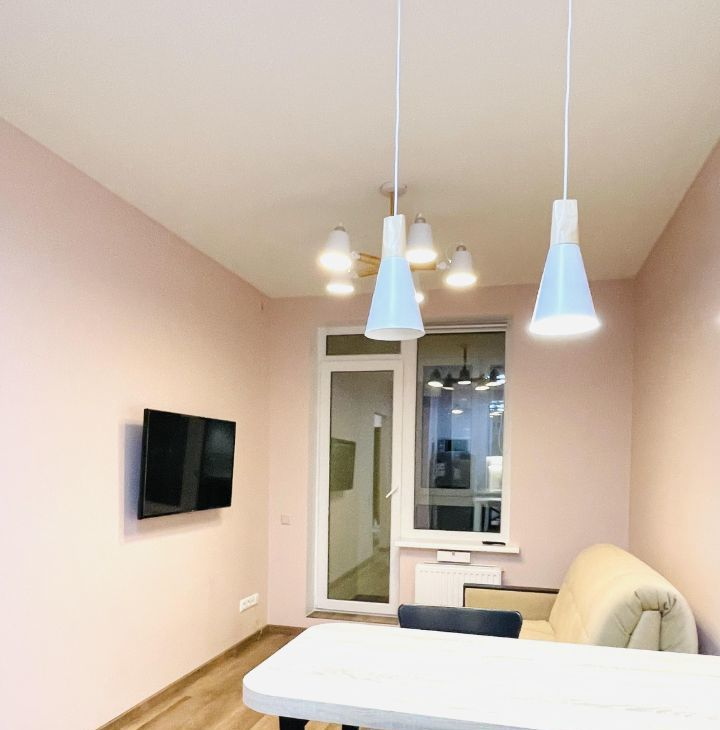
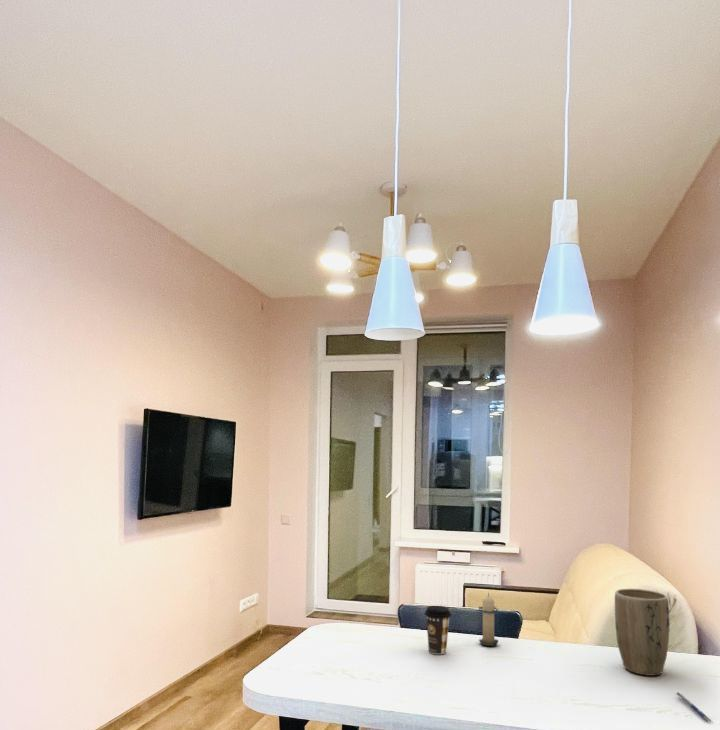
+ plant pot (642, 631)
+ pen (692, 705)
+ coffee cup (437, 629)
+ candle (488, 618)
